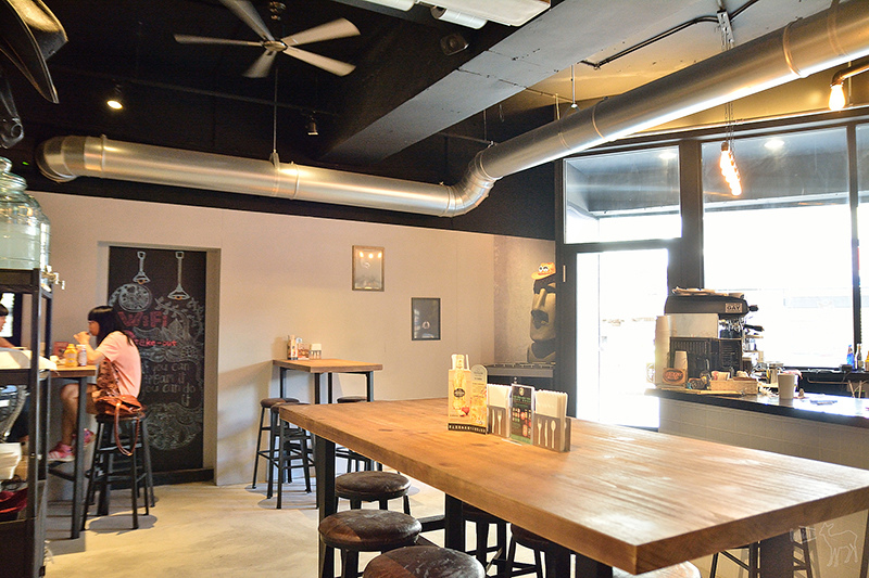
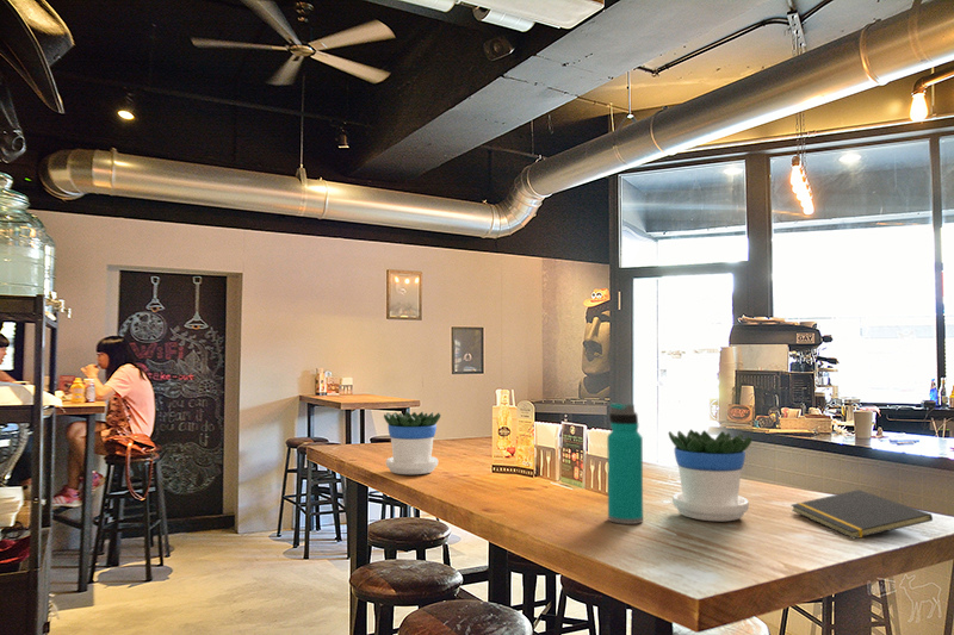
+ flowerpot (710, 474)
+ water bottle (625, 461)
+ notepad (856, 511)
+ flowerpot (411, 442)
